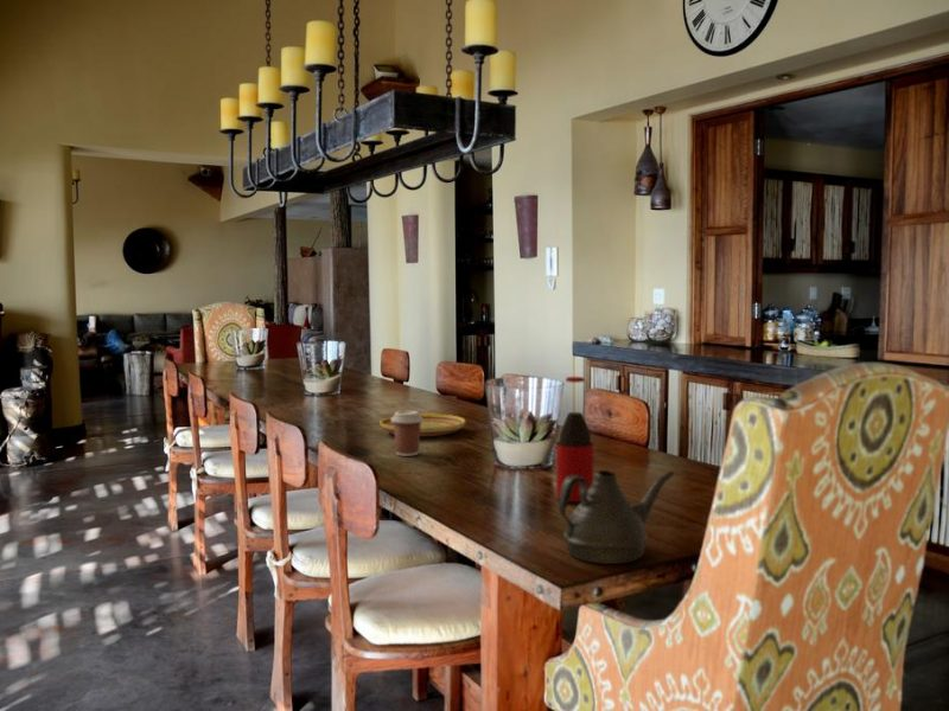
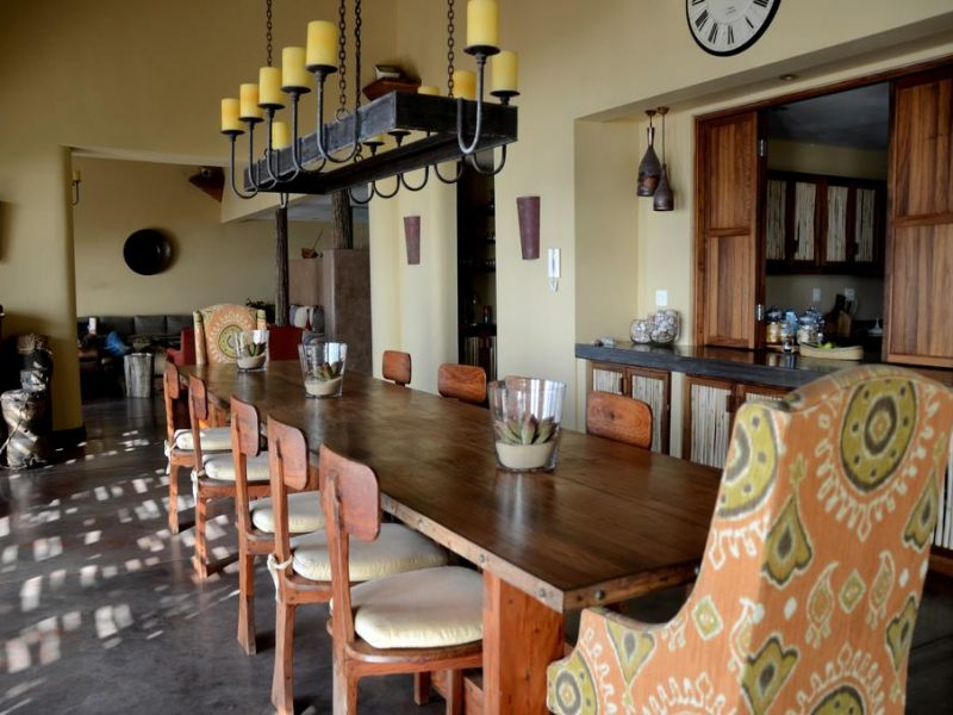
- bottle (574, 438)
- teapot (619, 511)
- coffee cup (407, 433)
- plate (422, 425)
